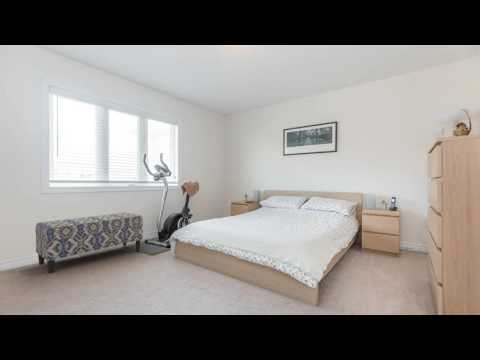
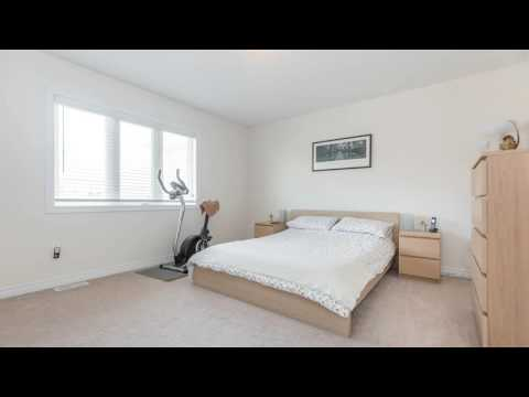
- bench (94, 238)
